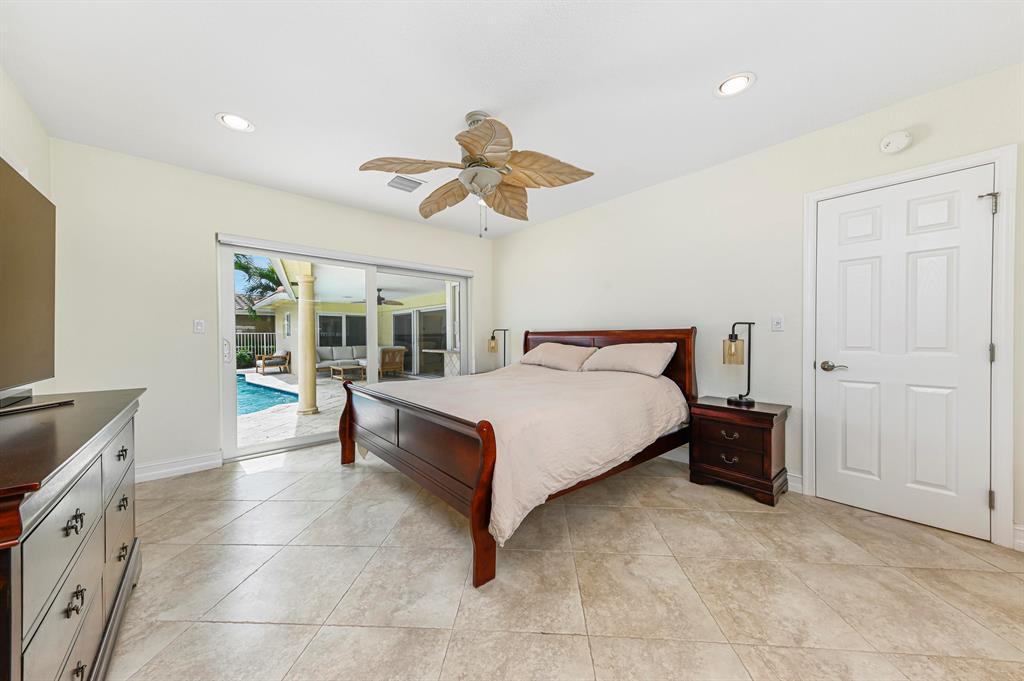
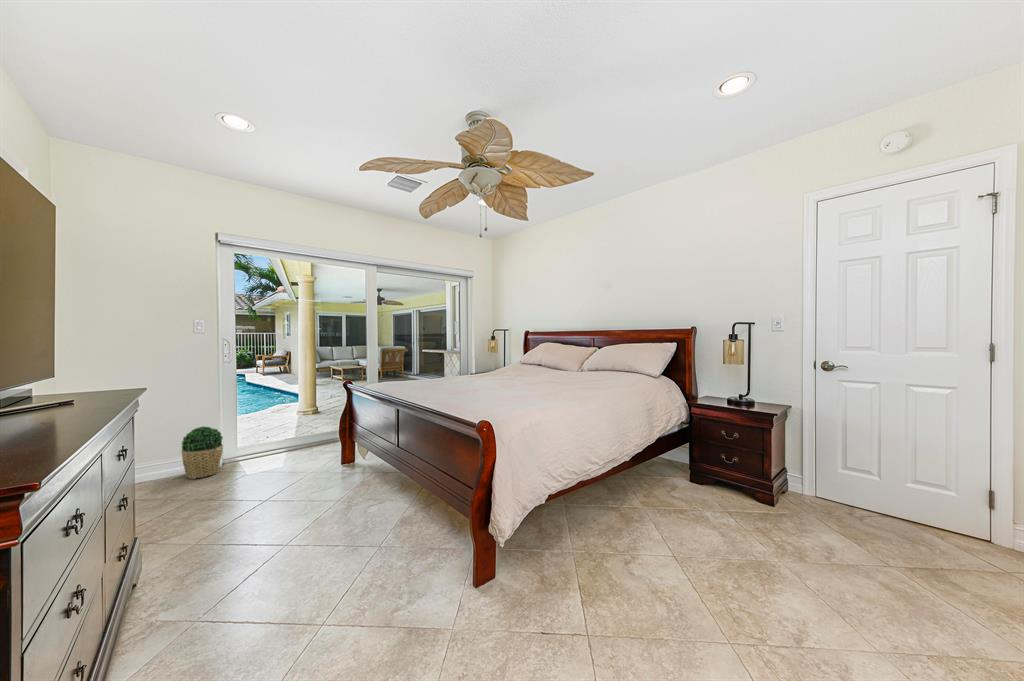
+ potted plant (202, 450)
